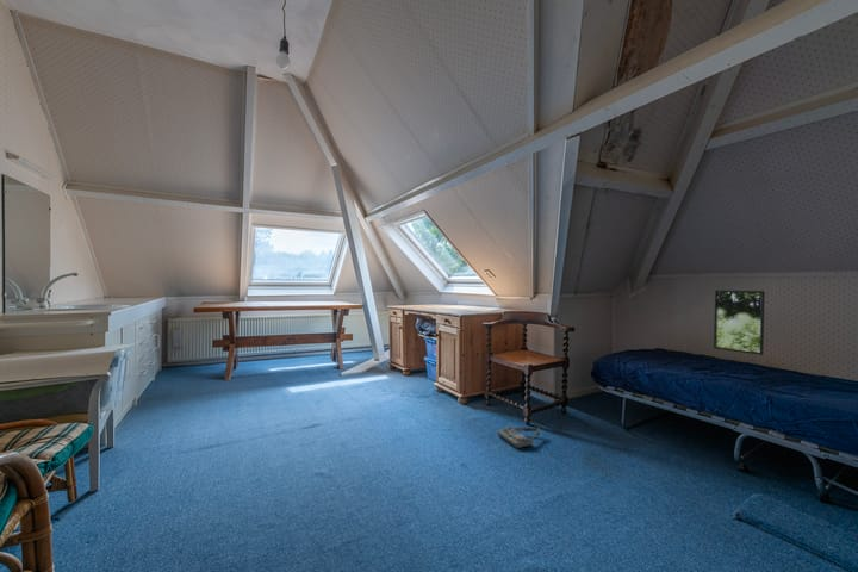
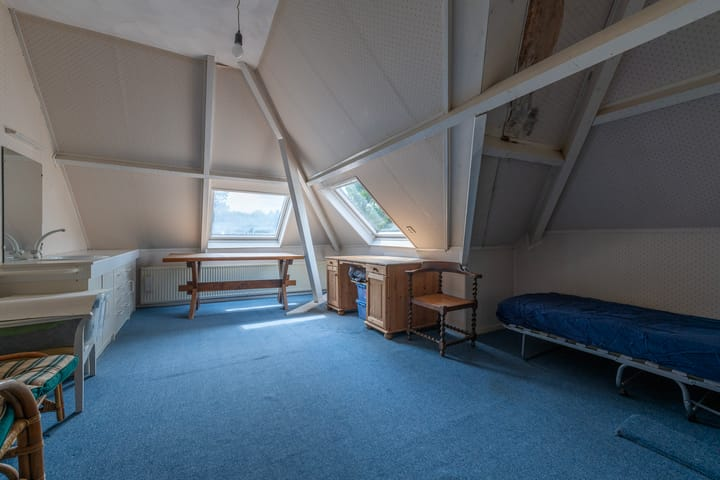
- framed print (738, 321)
- bag (522, 435)
